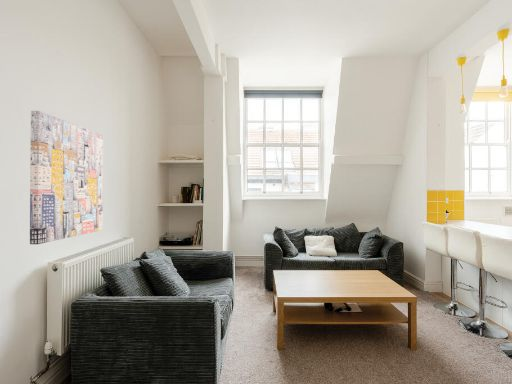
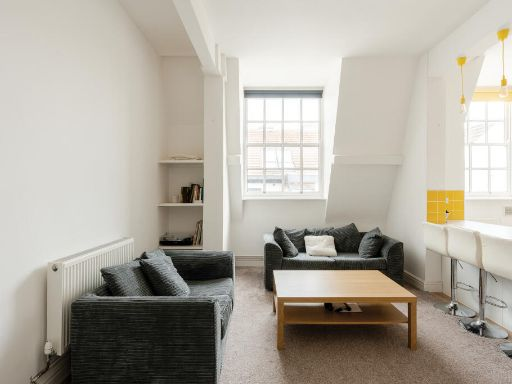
- wall art (72, 180)
